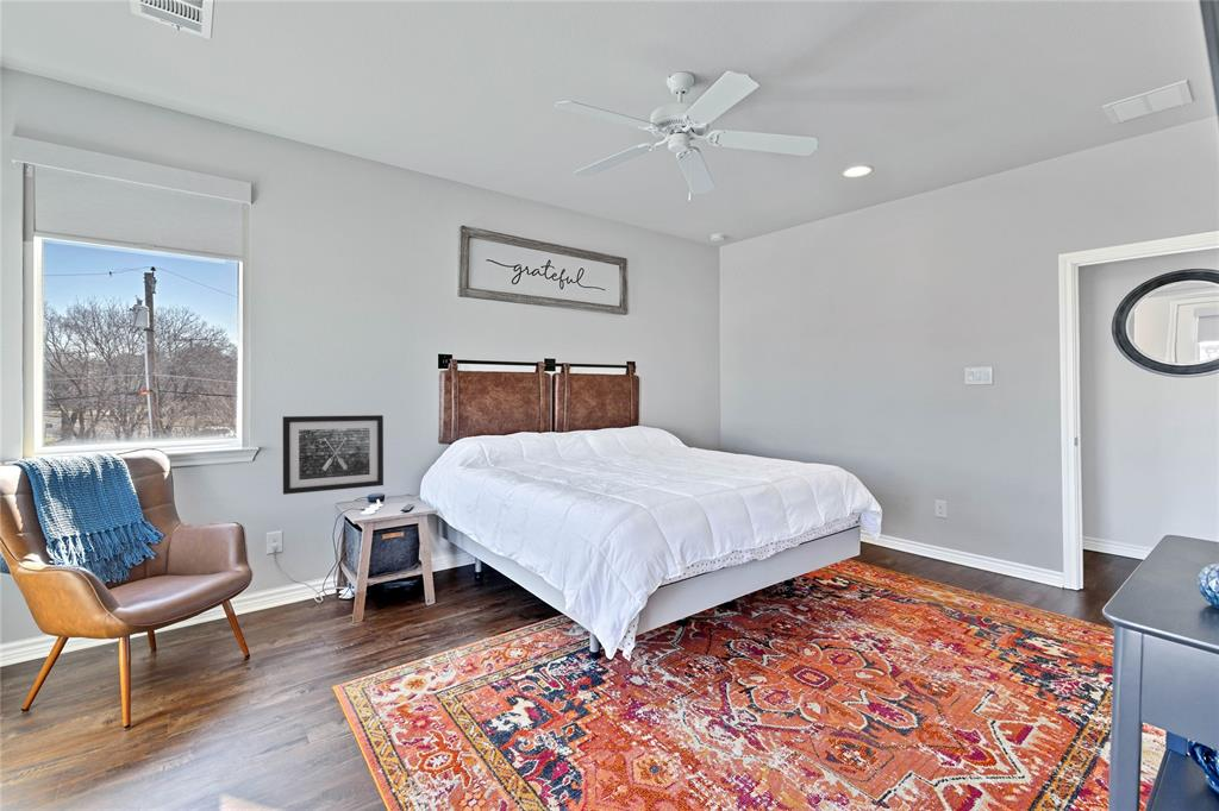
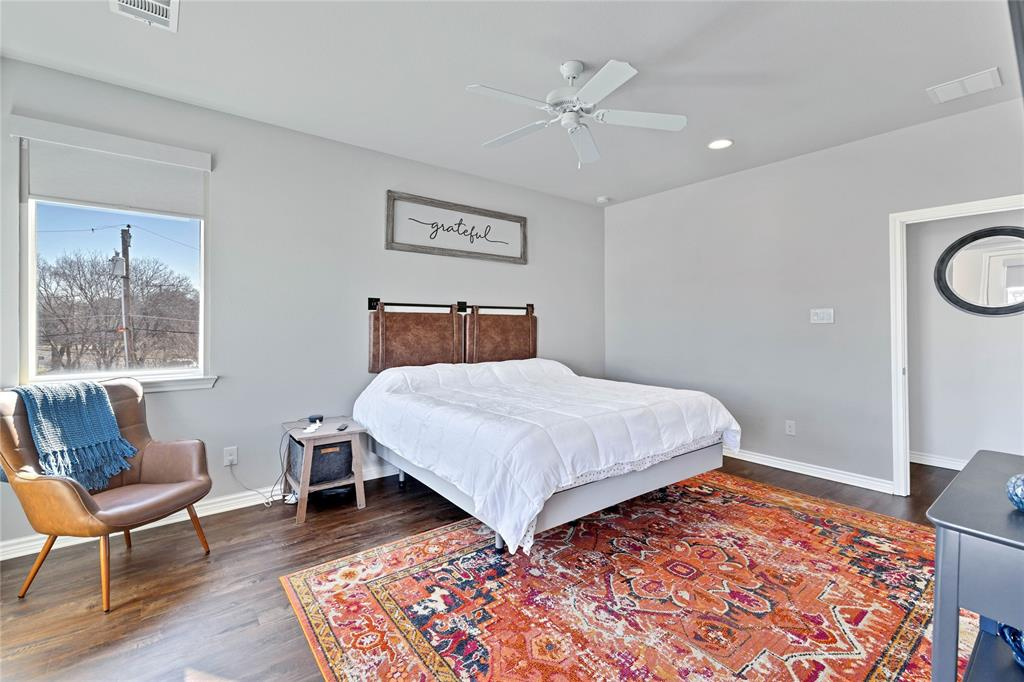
- wall art (335, 452)
